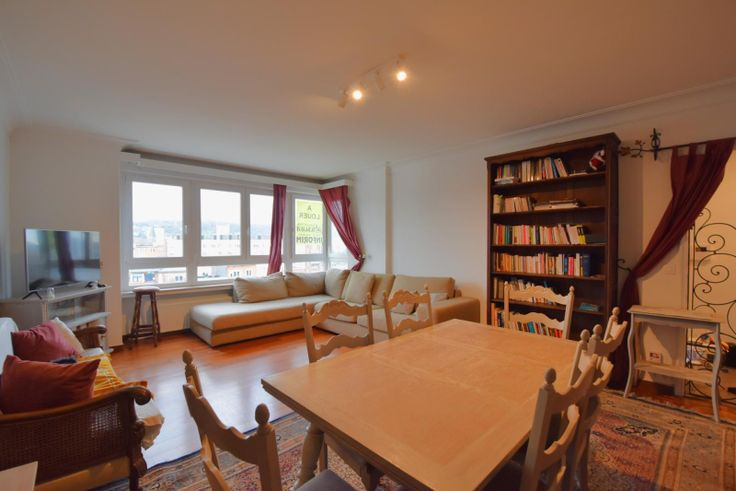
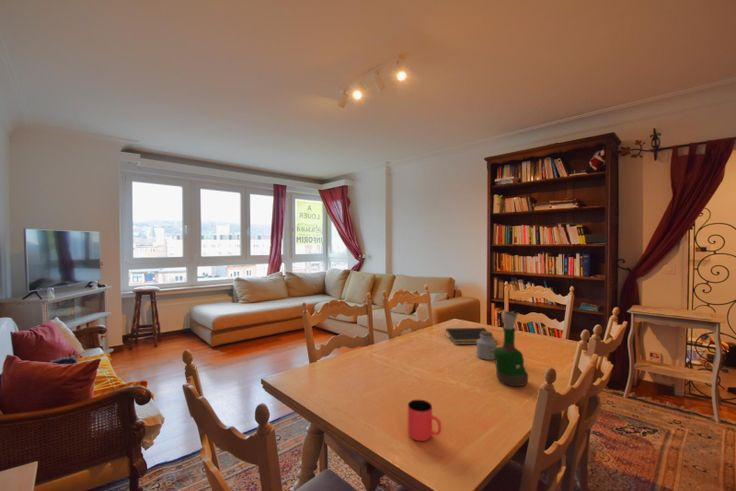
+ grog bottle (510, 346)
+ notepad (470, 335)
+ jar (486, 344)
+ cup (424, 422)
